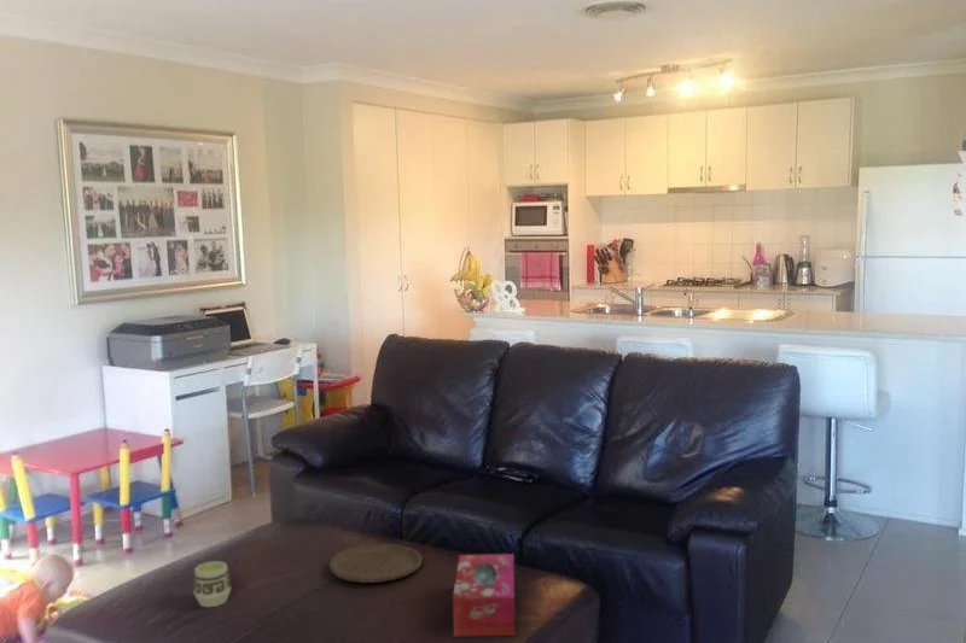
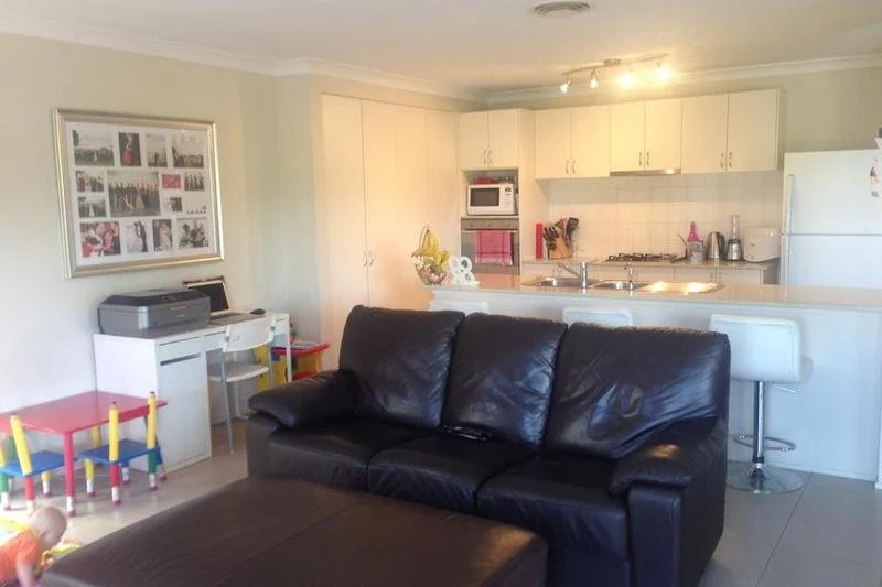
- plate (376, 563)
- tissue box (485, 592)
- cup (211, 584)
